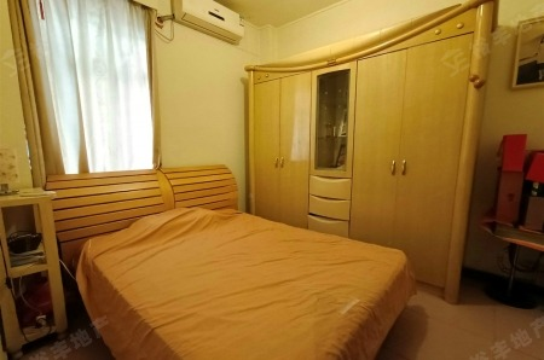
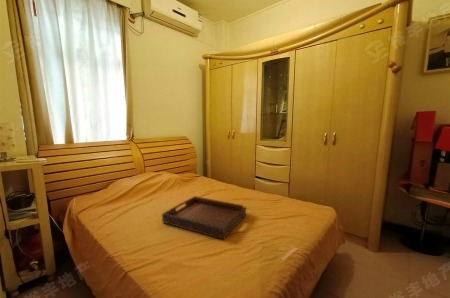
+ serving tray (206, 213)
